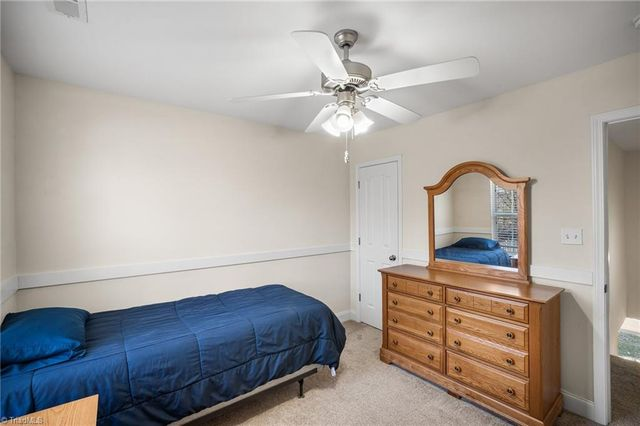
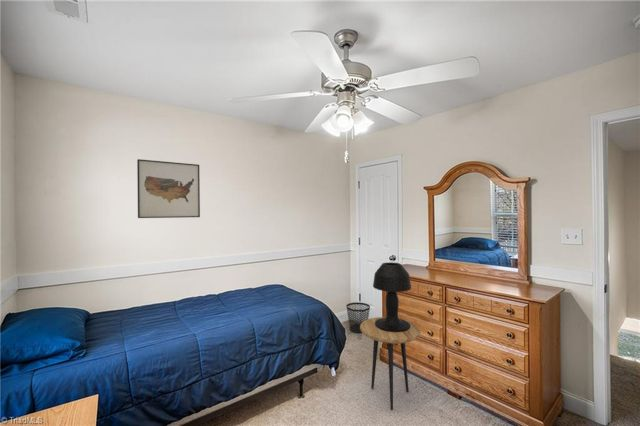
+ wall art (170, 190)
+ side table (390, 361)
+ table lamp (391, 294)
+ wastebasket (358, 317)
